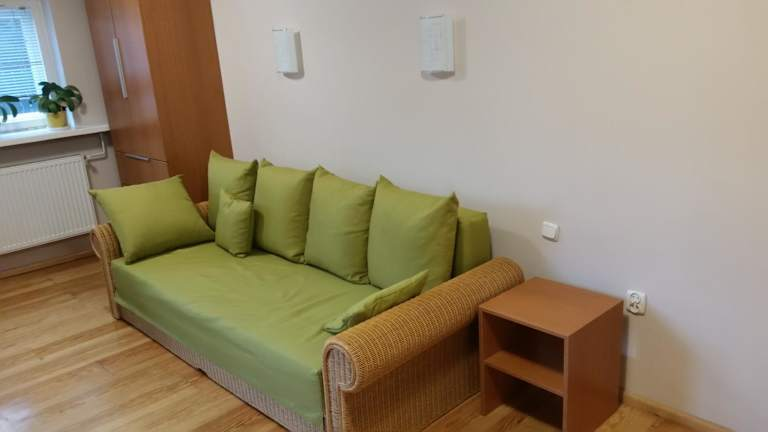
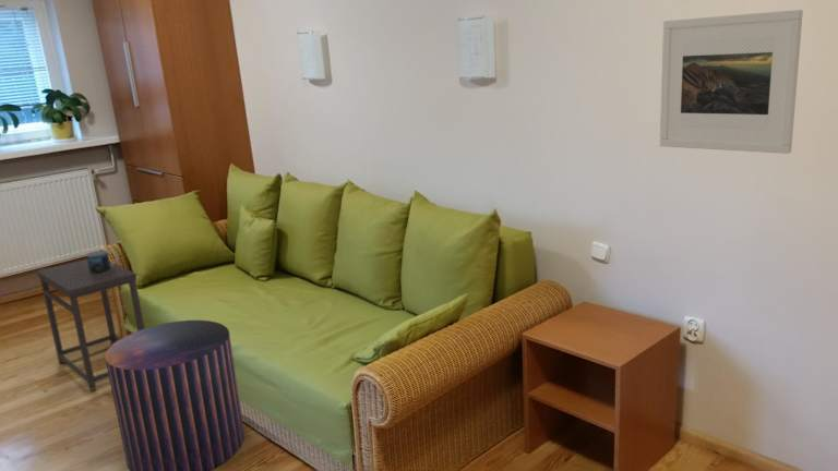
+ pouf (178, 396)
+ mug (104, 261)
+ side table (106, 319)
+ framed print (725, 84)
